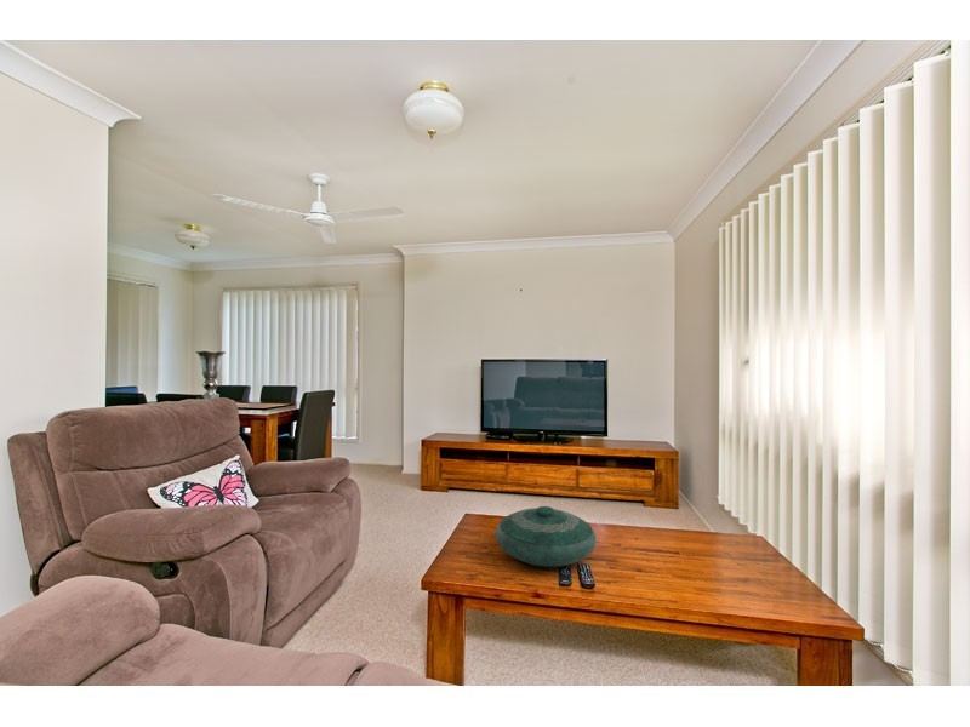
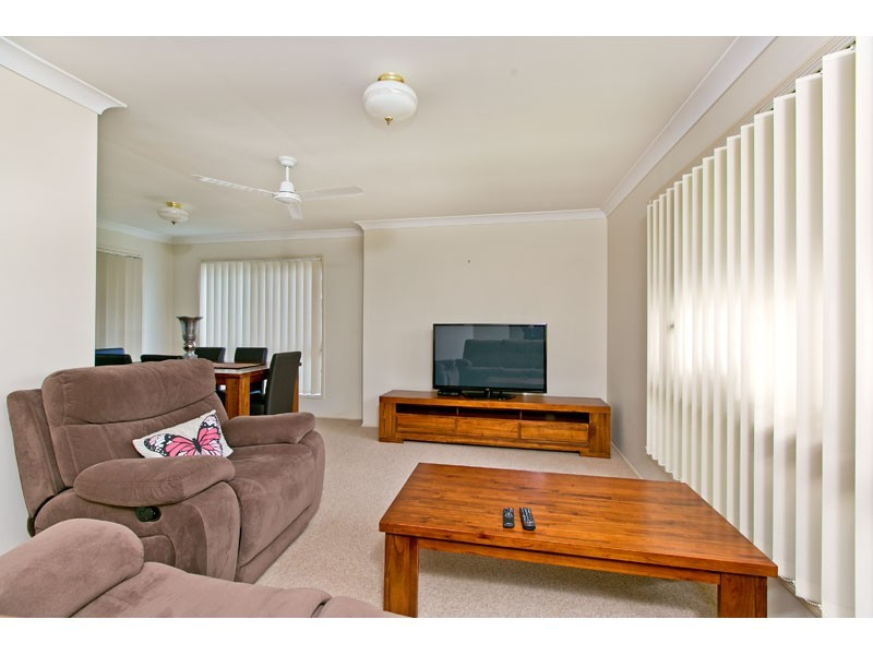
- decorative bowl (544, 529)
